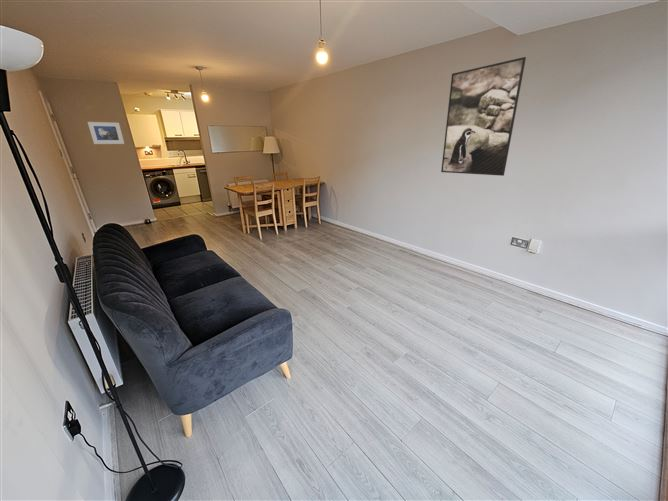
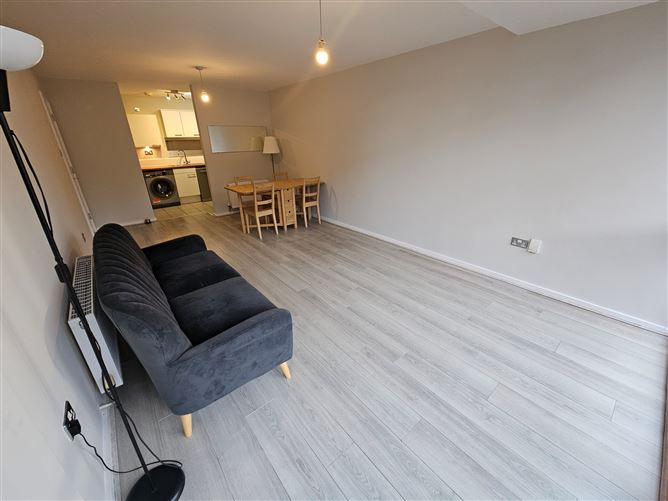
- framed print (477, 123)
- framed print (106, 133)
